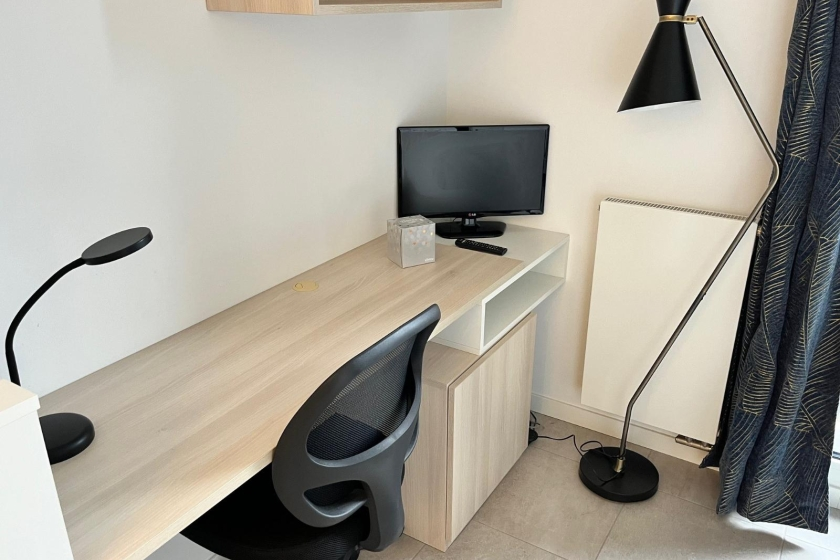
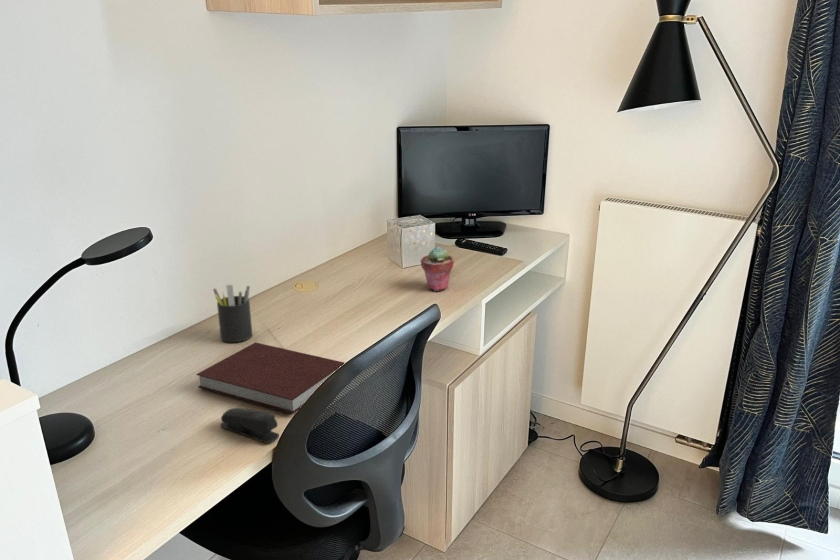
+ stapler (248, 420)
+ potted succulent (437, 267)
+ pen holder (233, 308)
+ notebook (272, 374)
